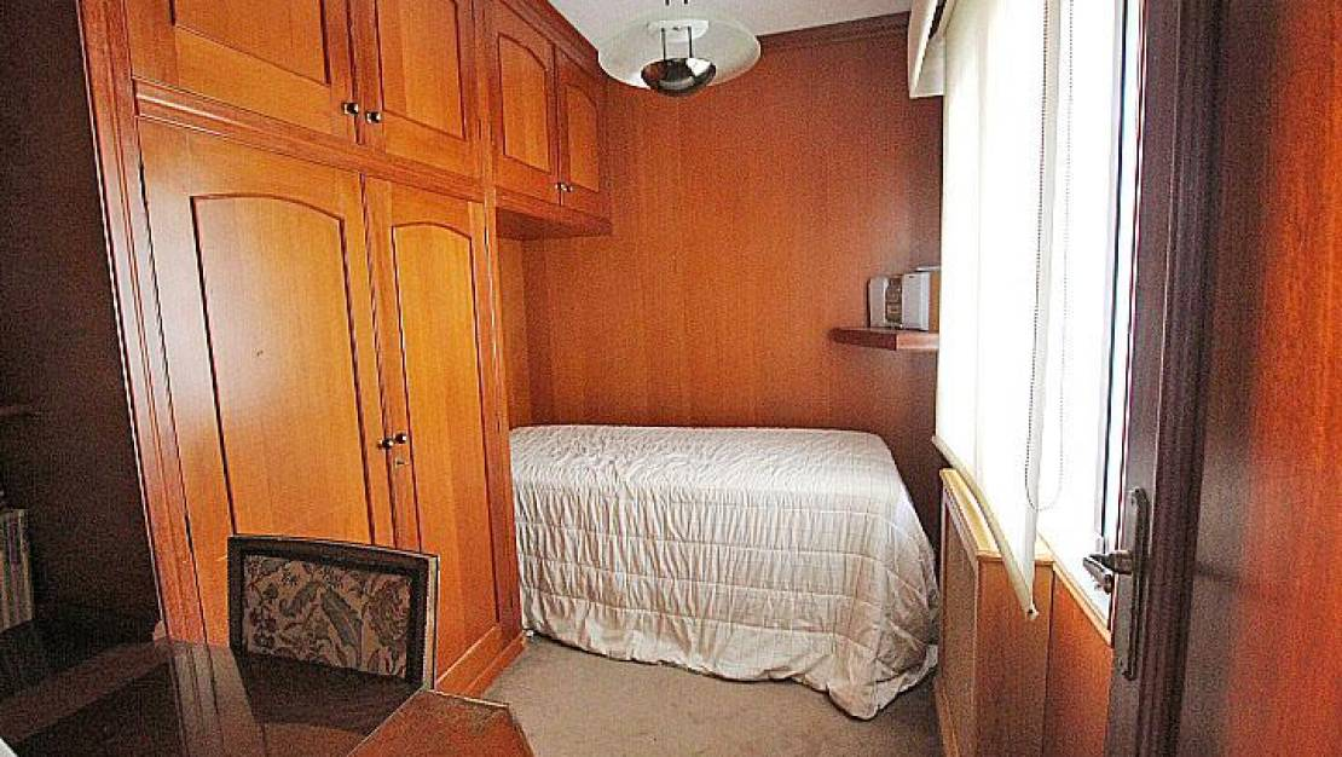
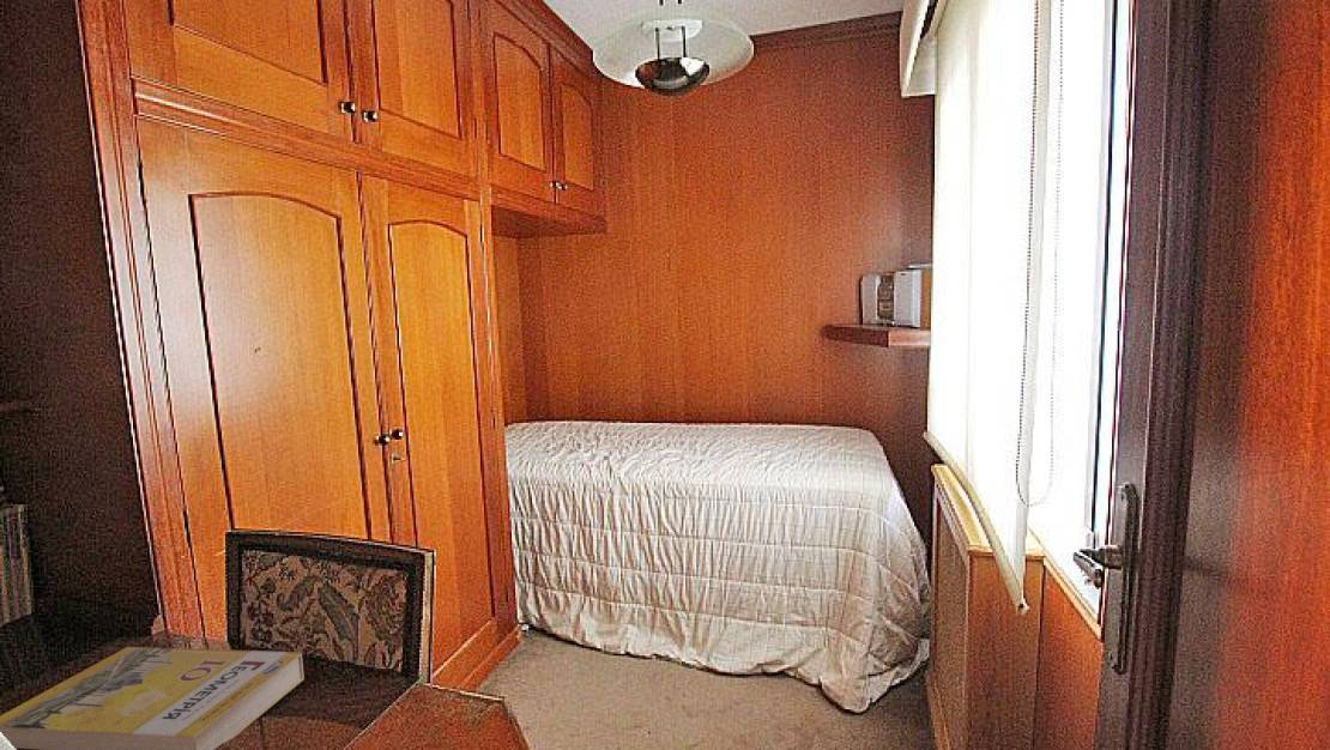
+ book (158, 700)
